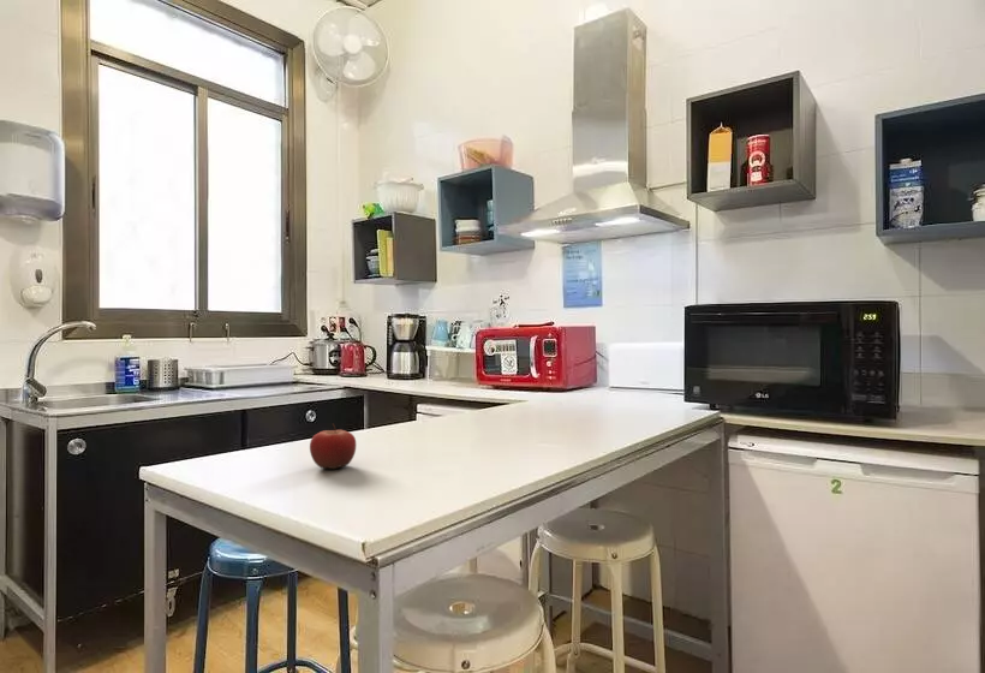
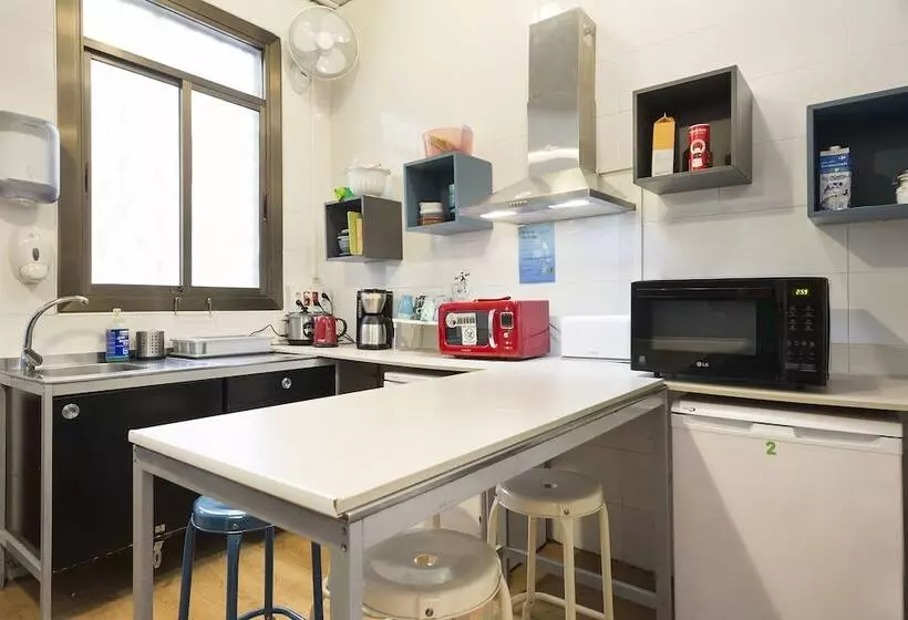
- fruit (333, 445)
